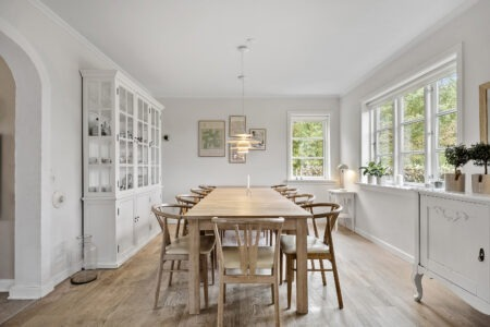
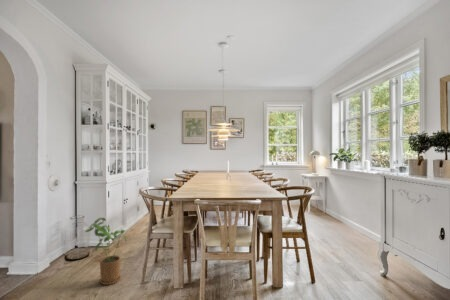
+ house plant (107, 249)
